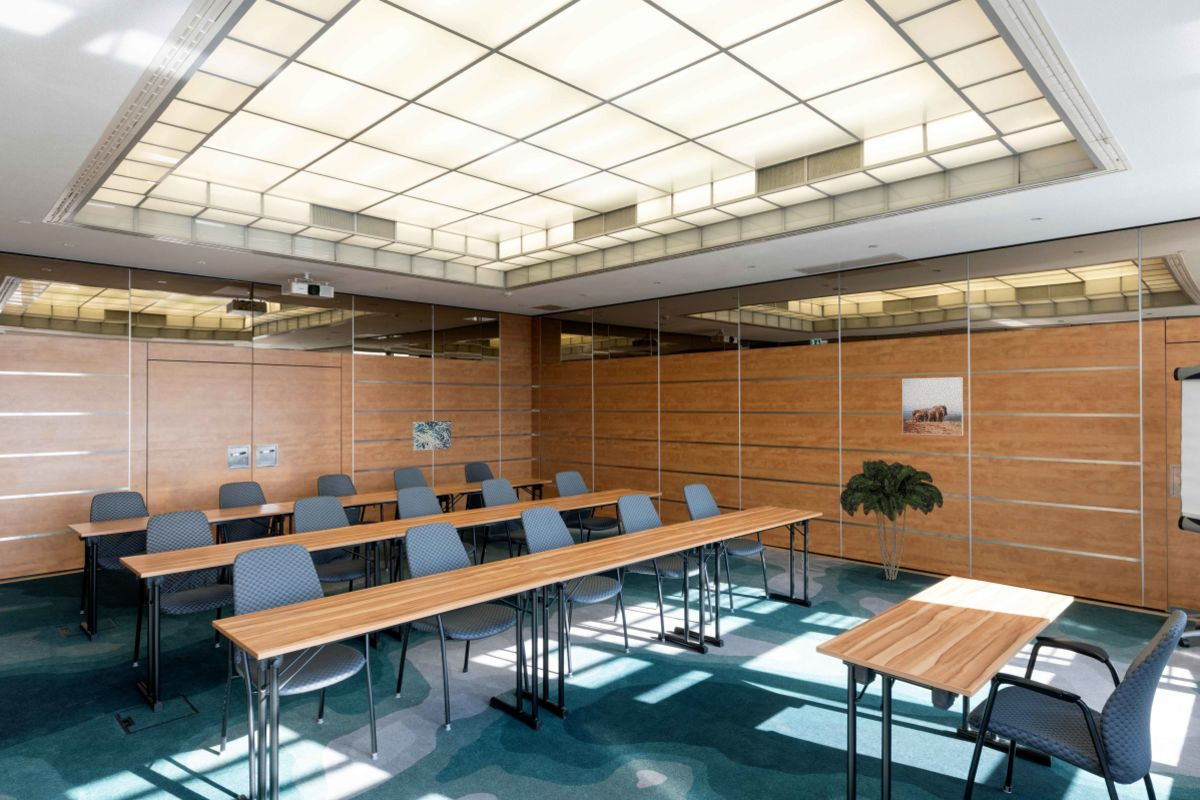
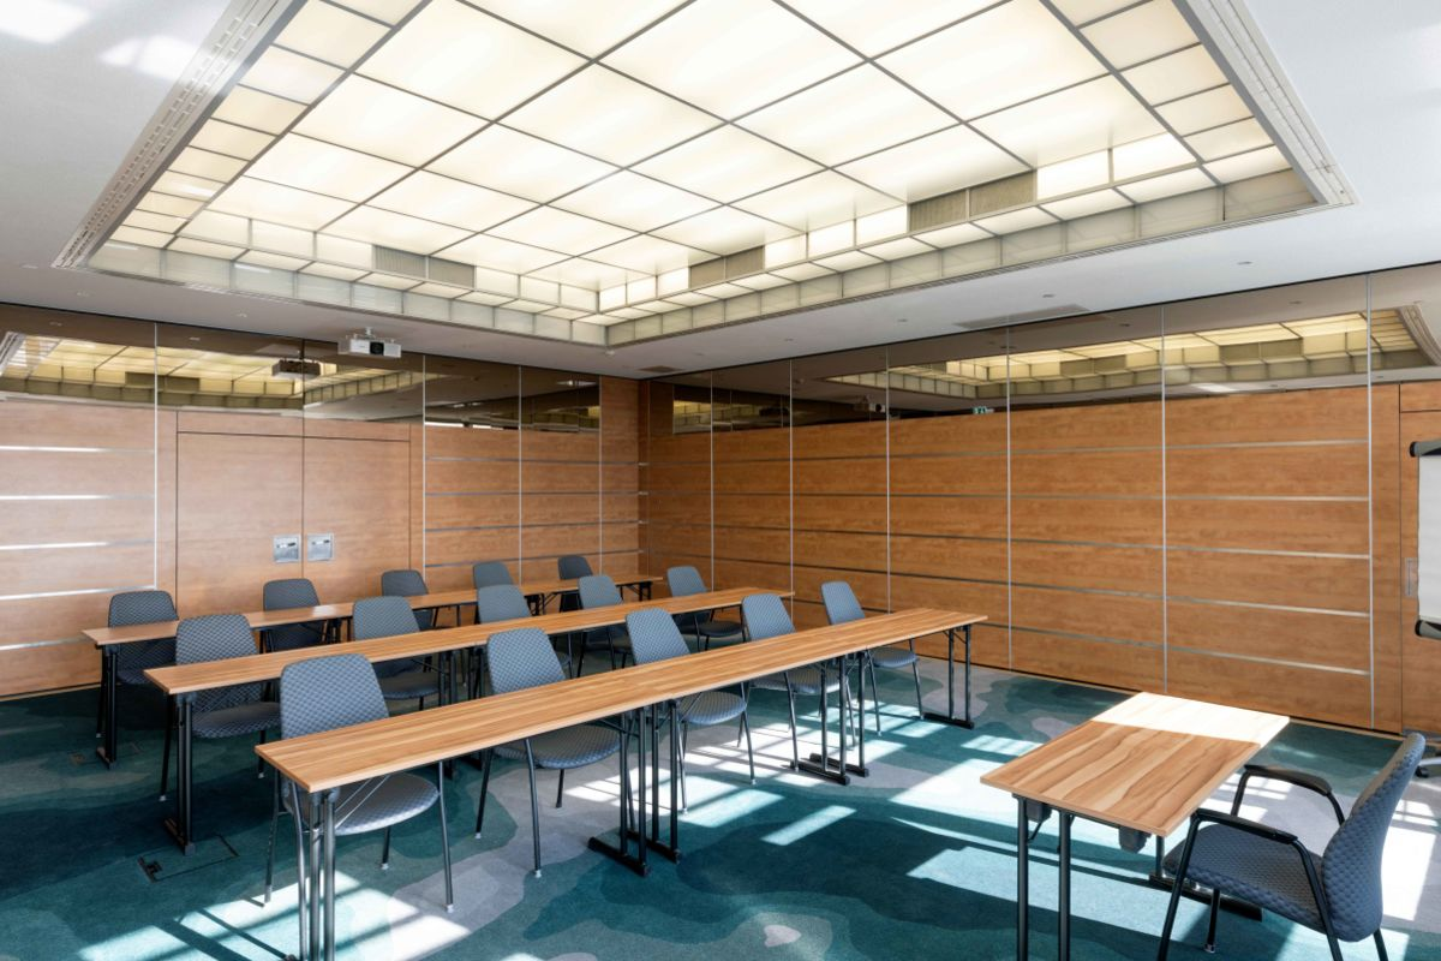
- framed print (931, 406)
- wall art (431, 435)
- indoor plant (889, 518)
